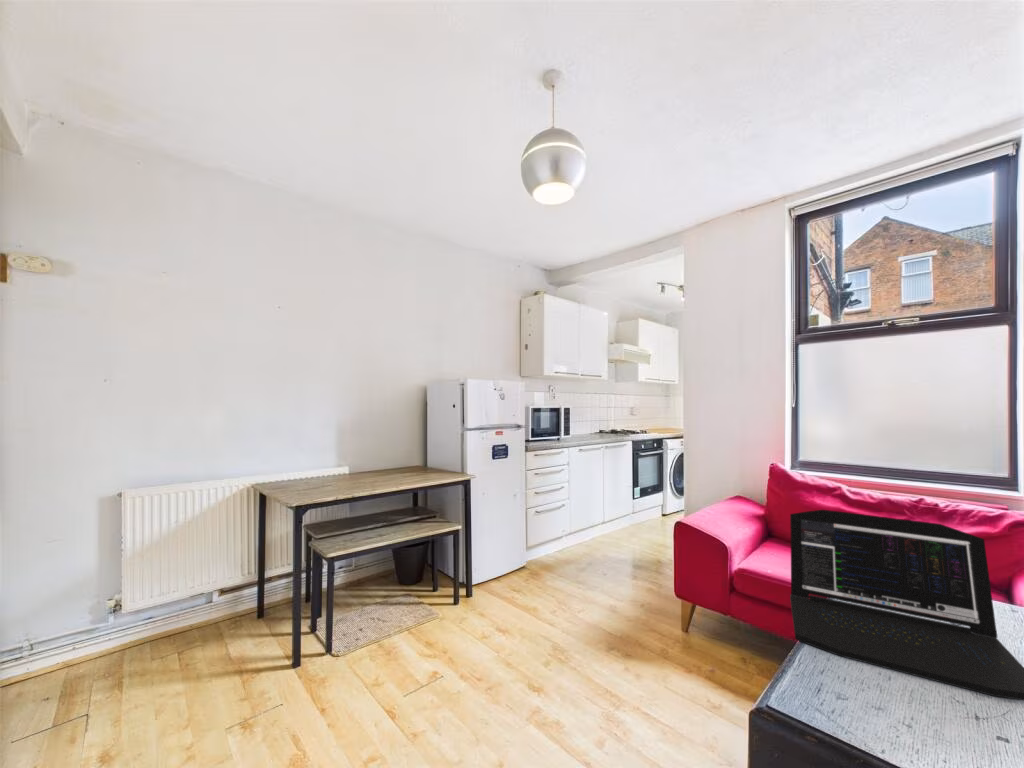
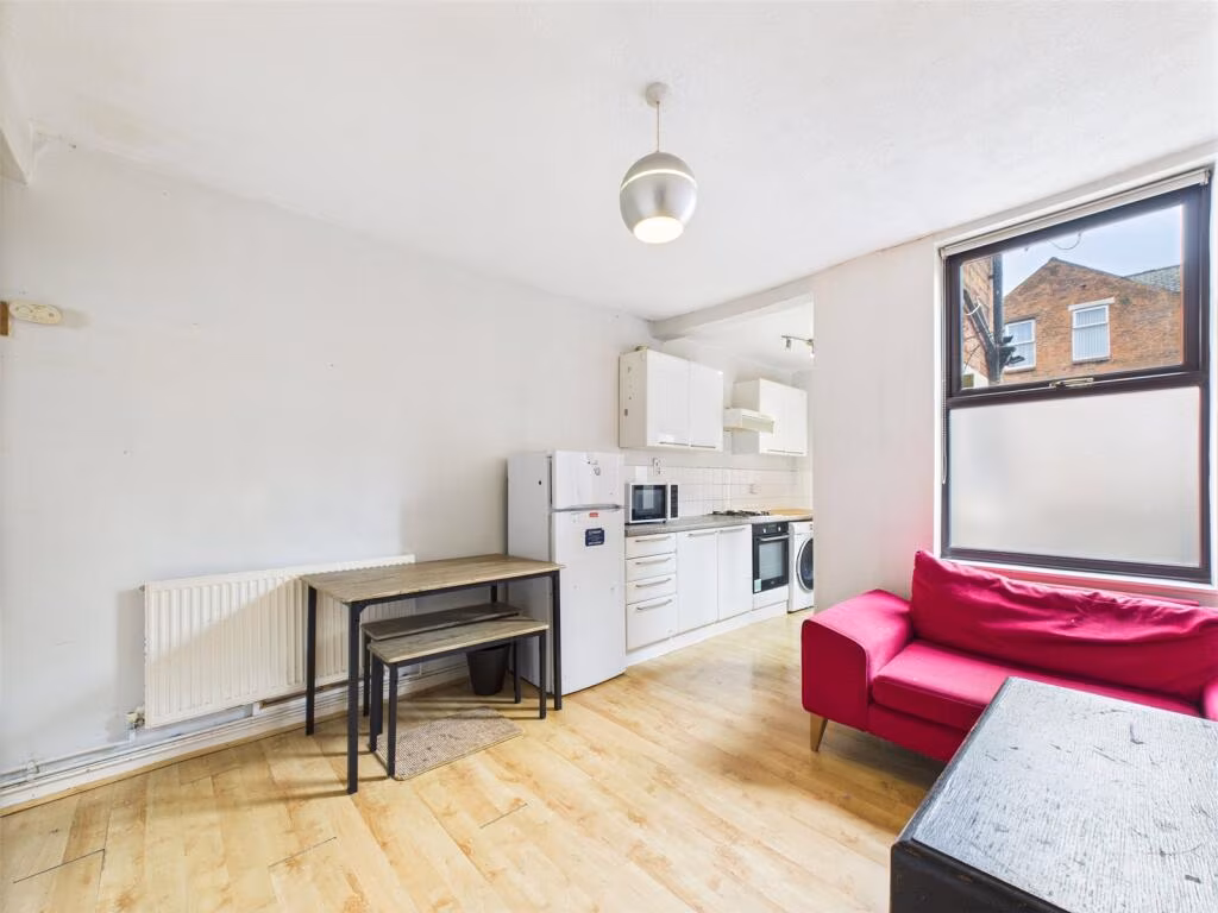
- laptop (892, 587)
